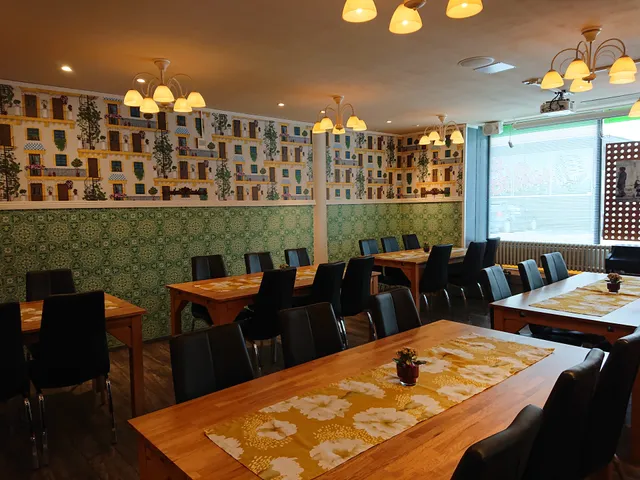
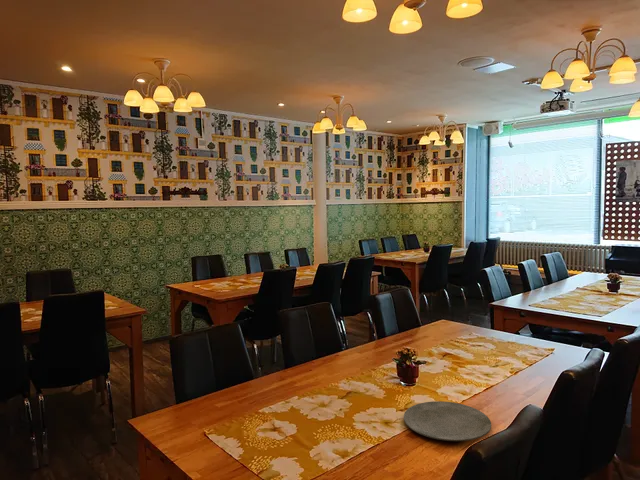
+ plate (446, 421)
